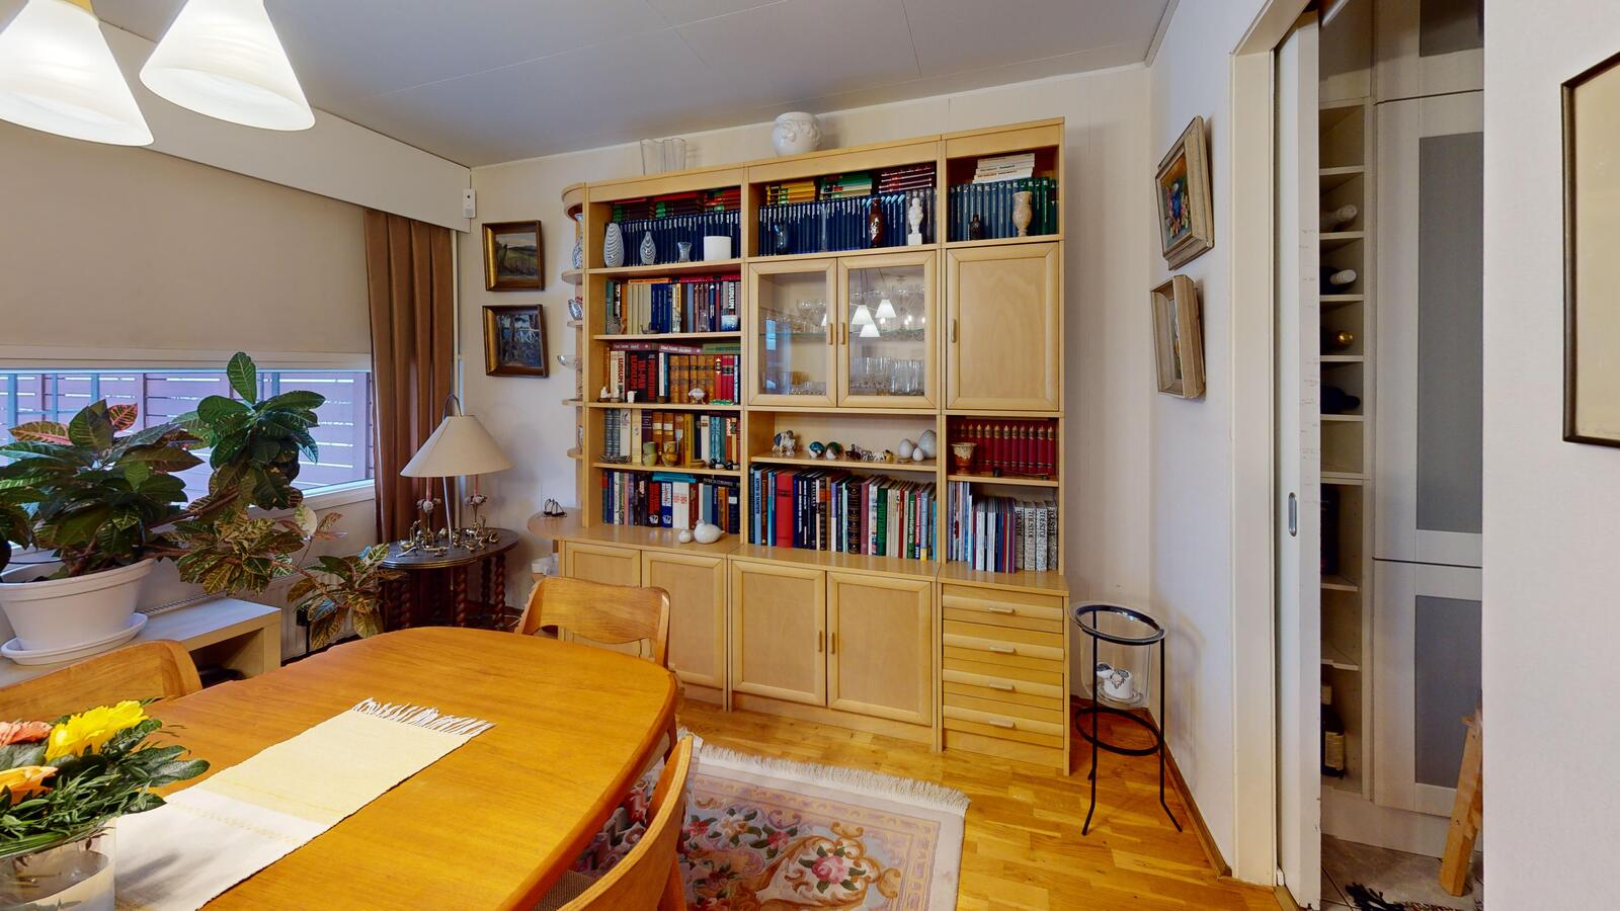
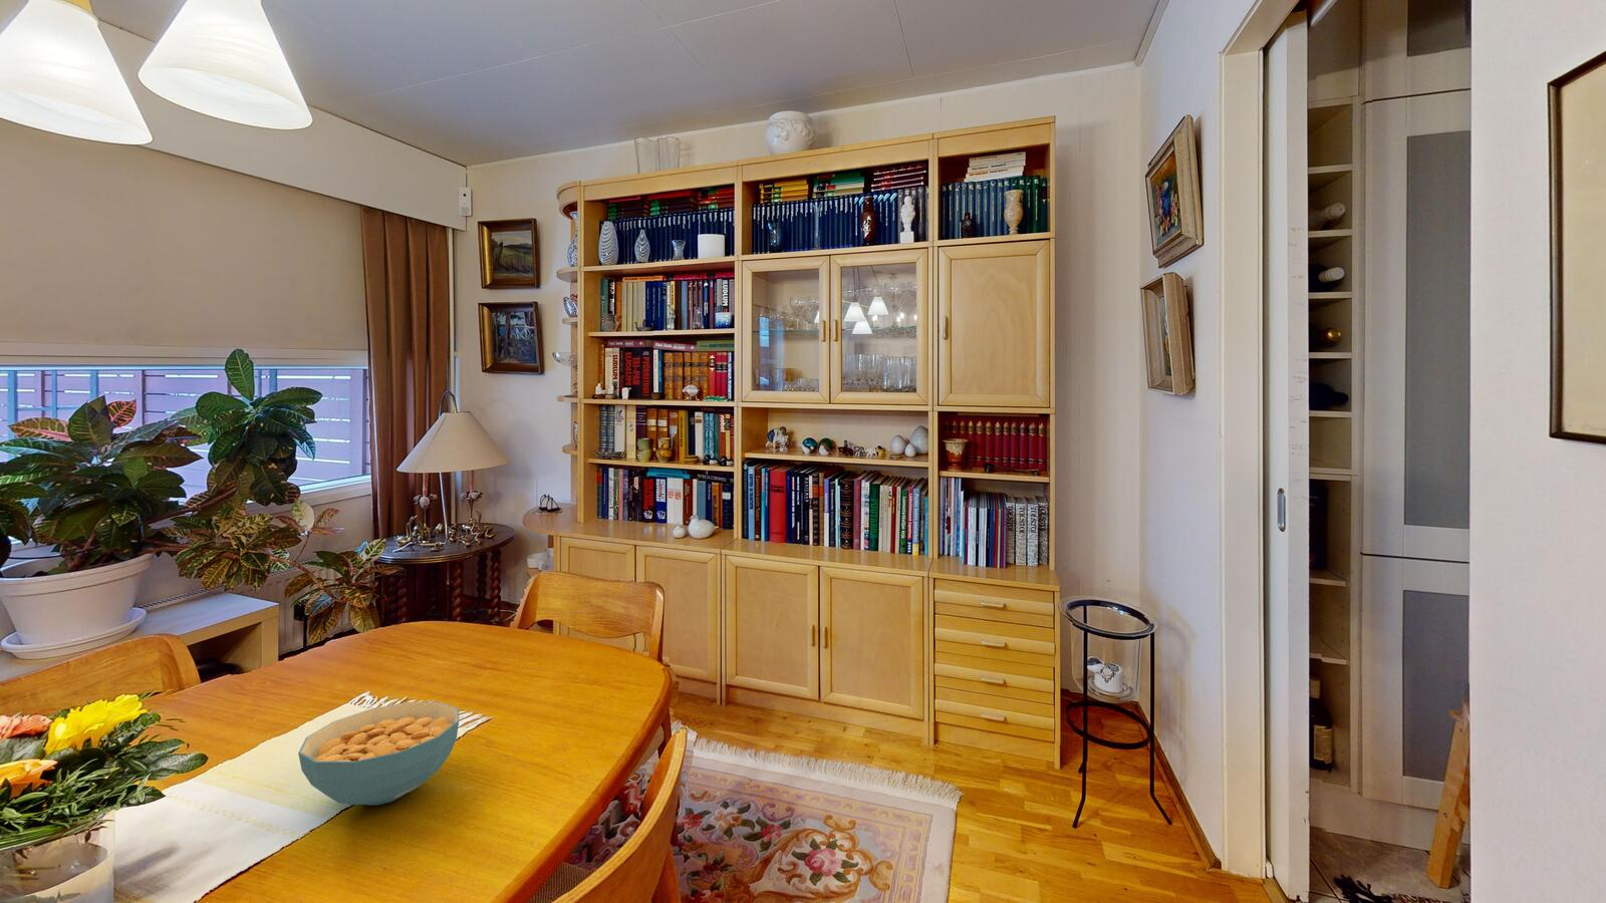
+ cereal bowl (385, 761)
